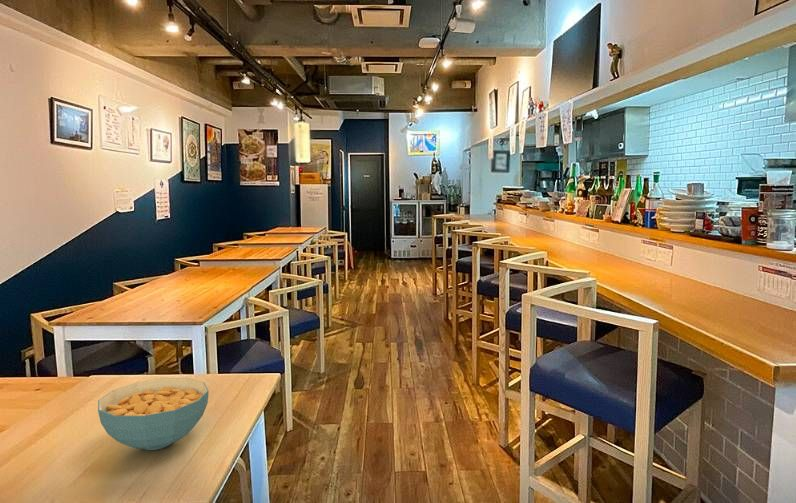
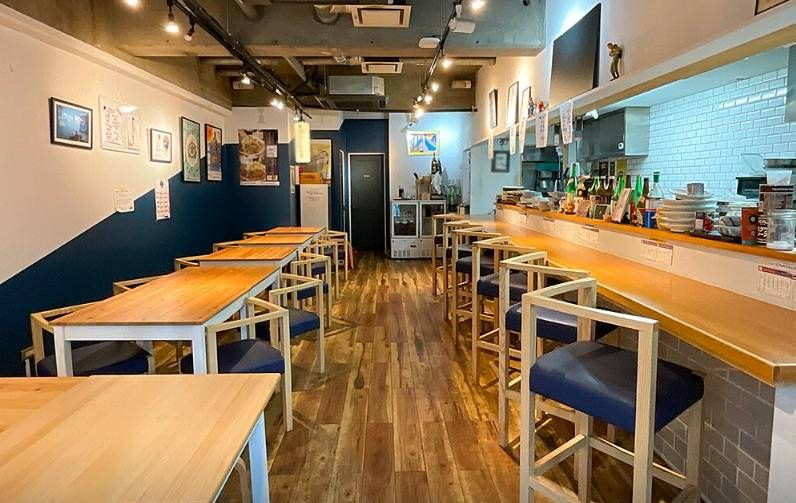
- cereal bowl (156, 419)
